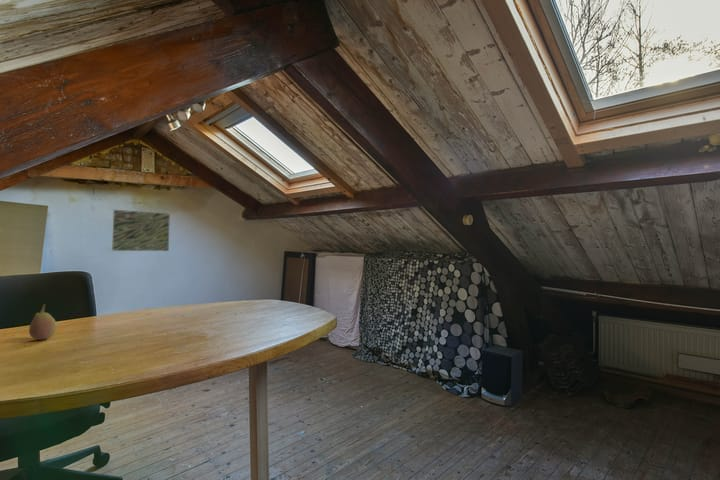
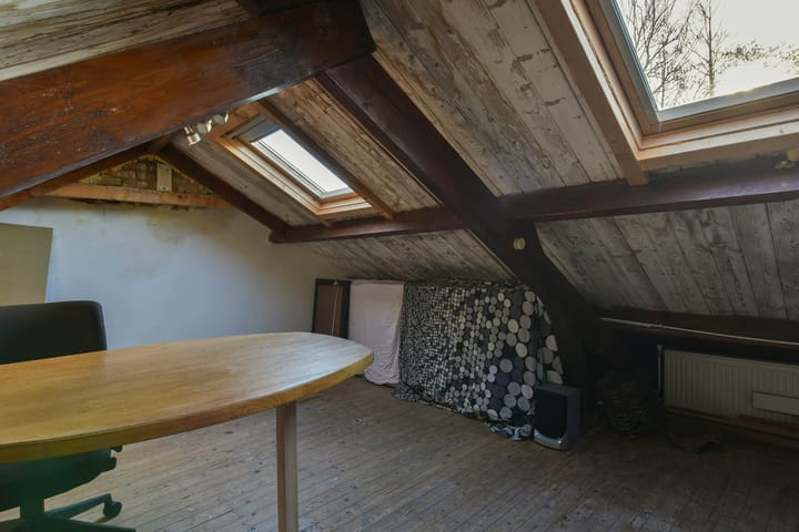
- fruit (43, 321)
- wall art (142, 231)
